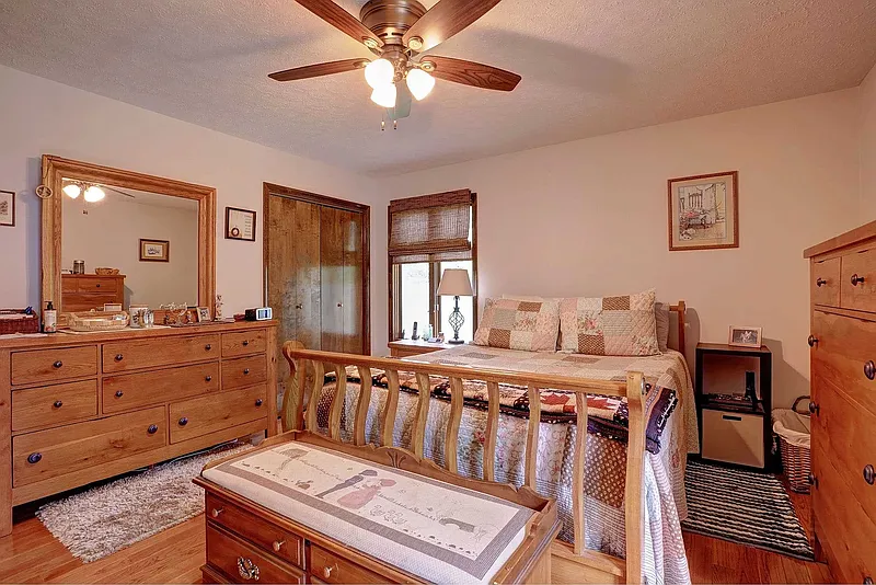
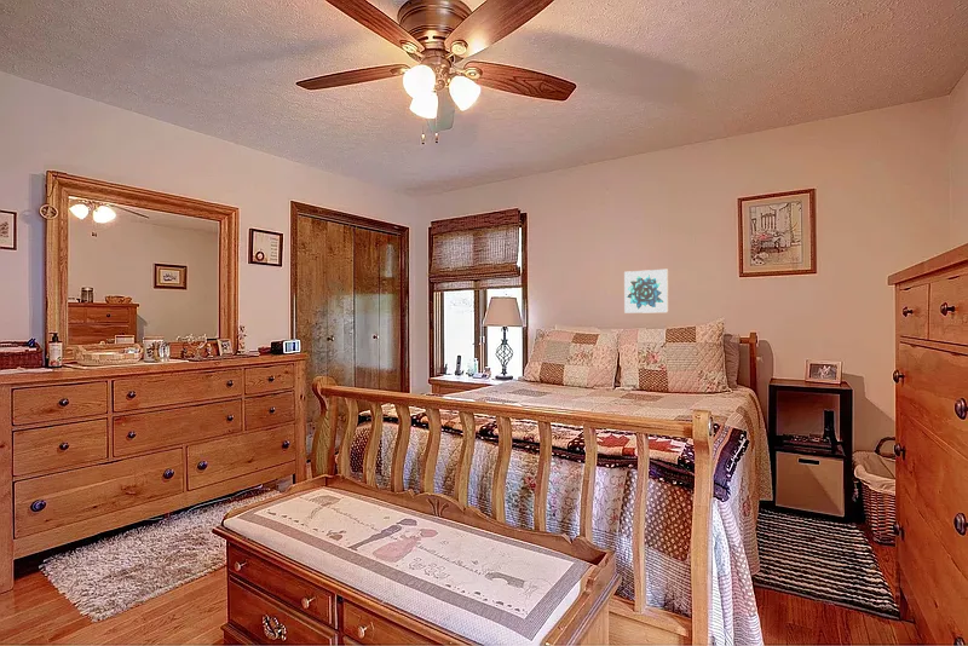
+ wall art (645, 292)
